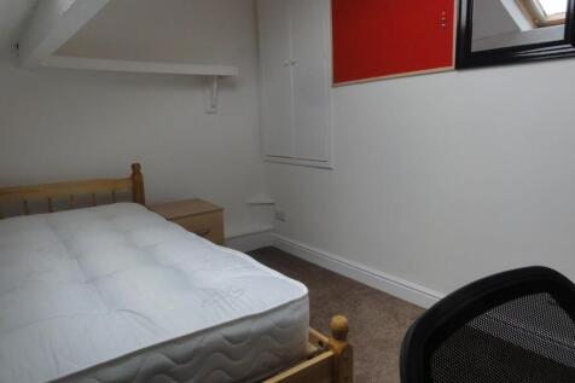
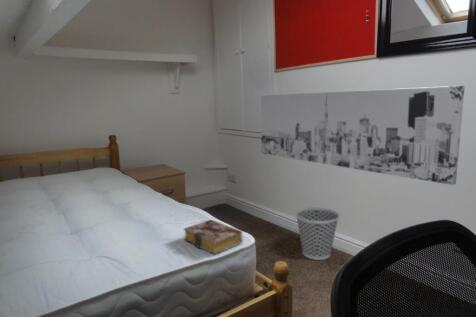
+ book (212, 235)
+ wall art (334, 129)
+ wastebasket (316, 233)
